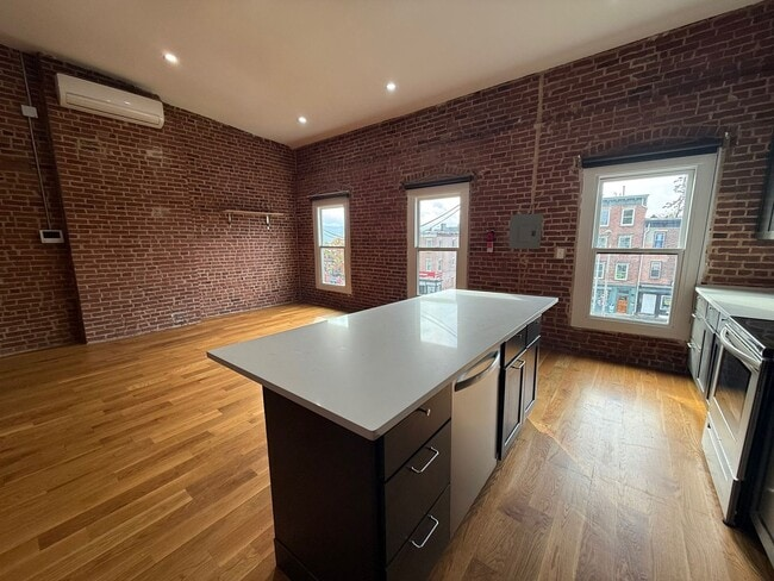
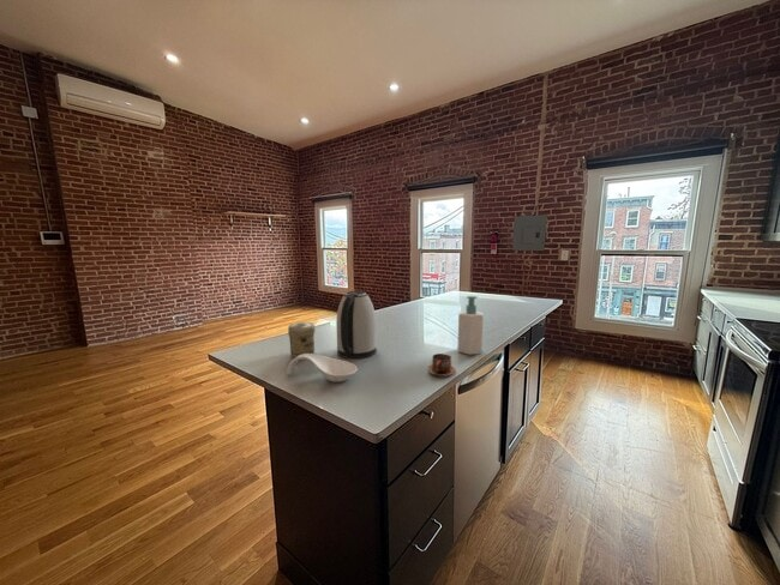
+ cup (440, 364)
+ jar (301, 339)
+ spoon rest (322, 366)
+ soap bottle (470, 324)
+ kettle (353, 322)
